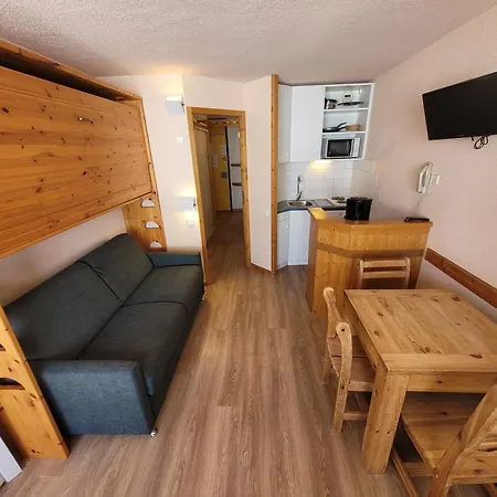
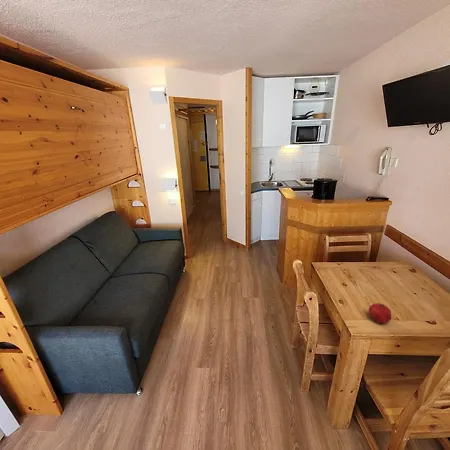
+ fruit (380, 311)
